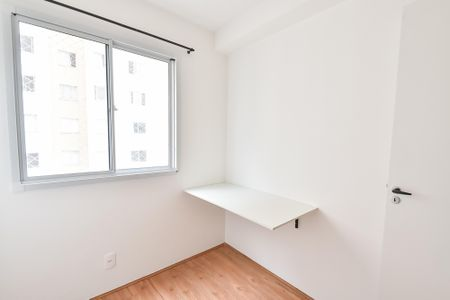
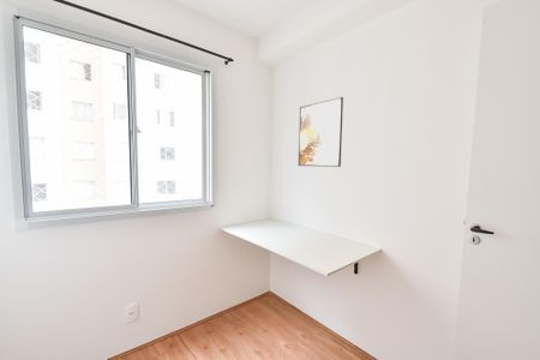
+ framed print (318, 134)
